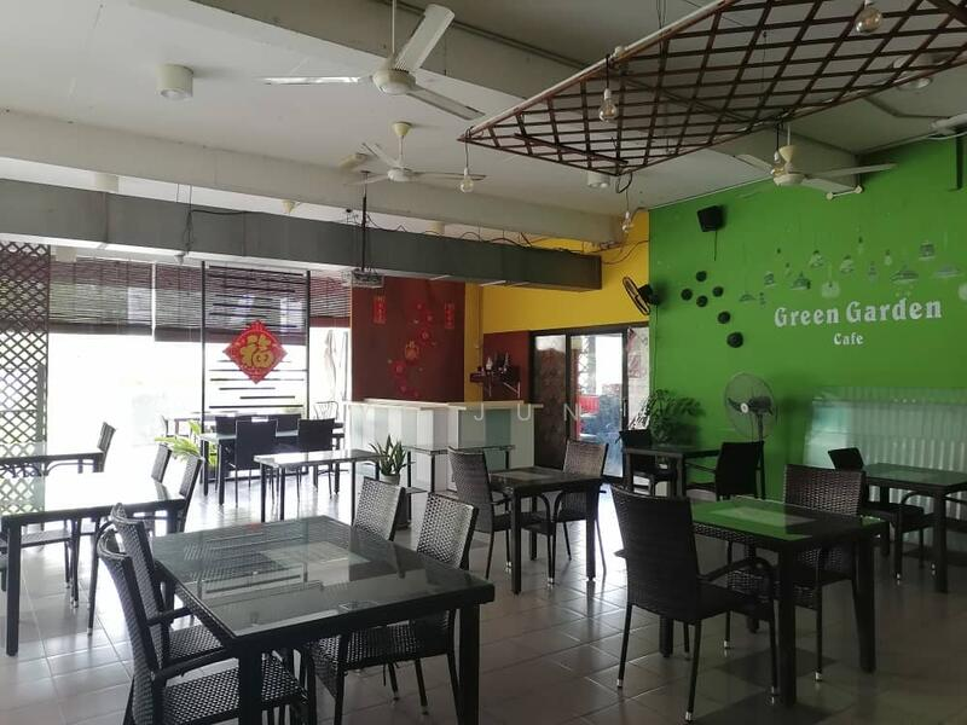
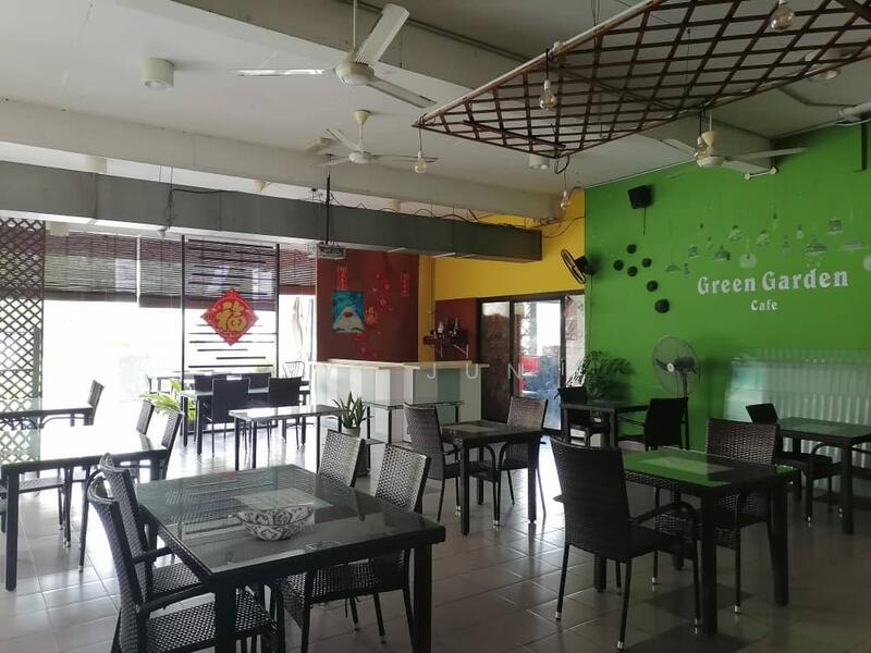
+ decorative bowl (275, 523)
+ wall art (347, 311)
